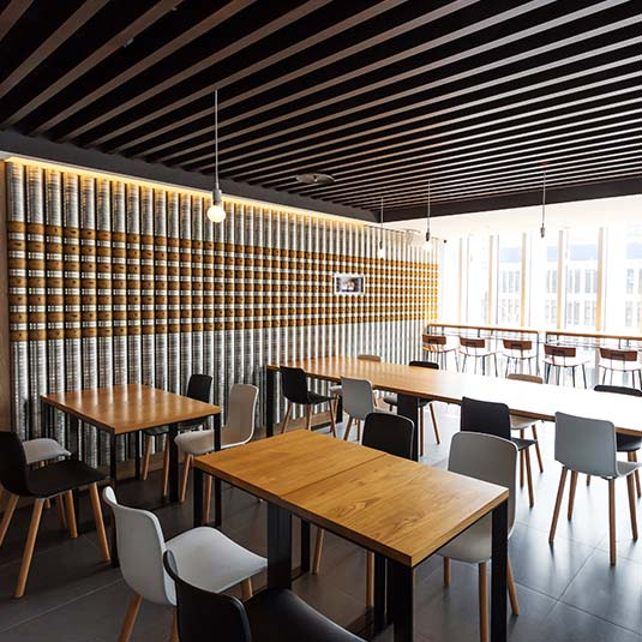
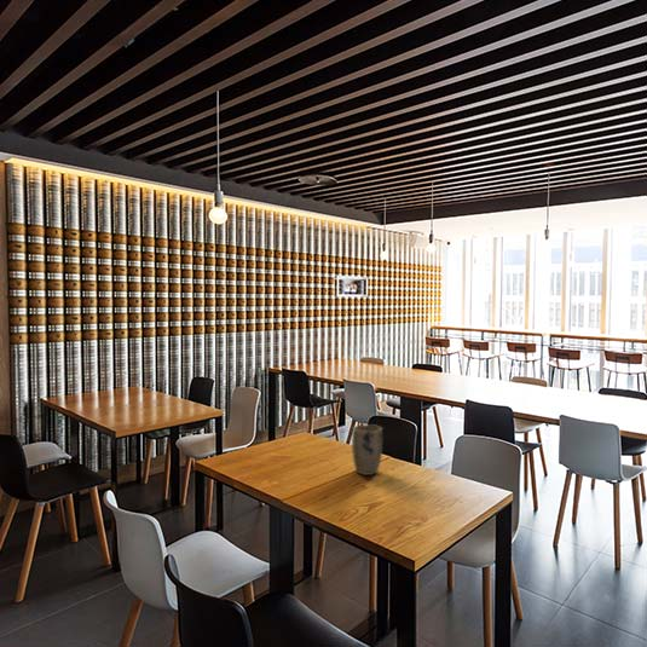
+ plant pot (366, 450)
